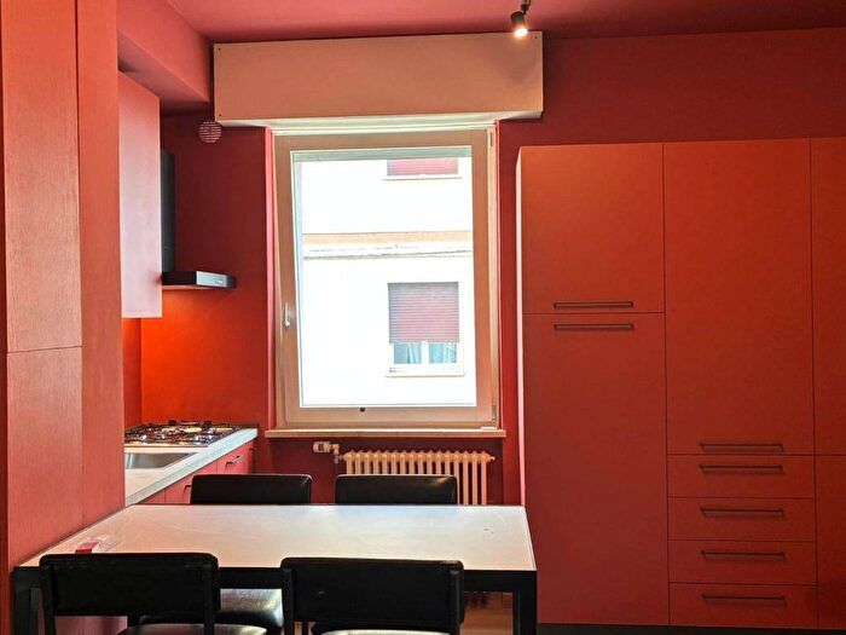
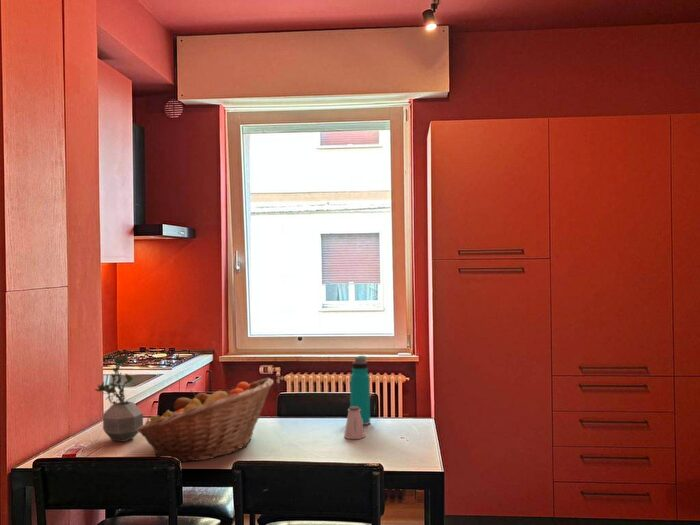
+ saltshaker (354, 421)
+ water bottle (360, 389)
+ fruit basket (210, 414)
+ potted plant (119, 397)
